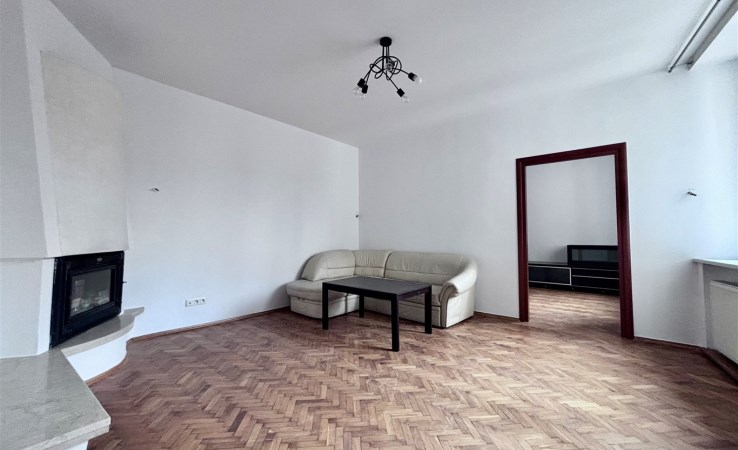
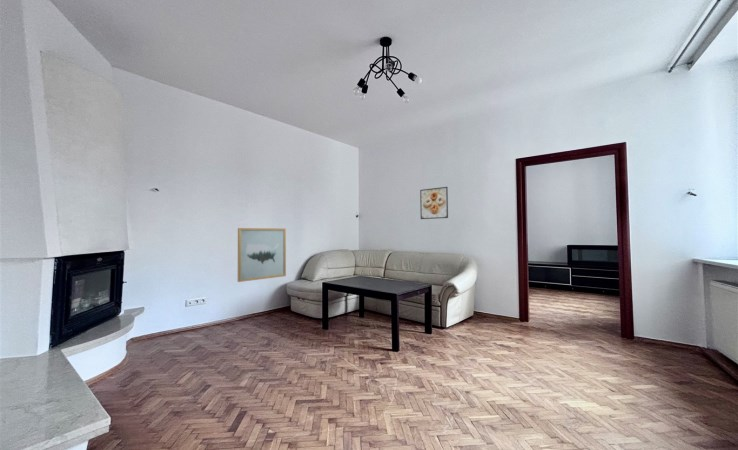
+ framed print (433, 203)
+ wall art (263, 253)
